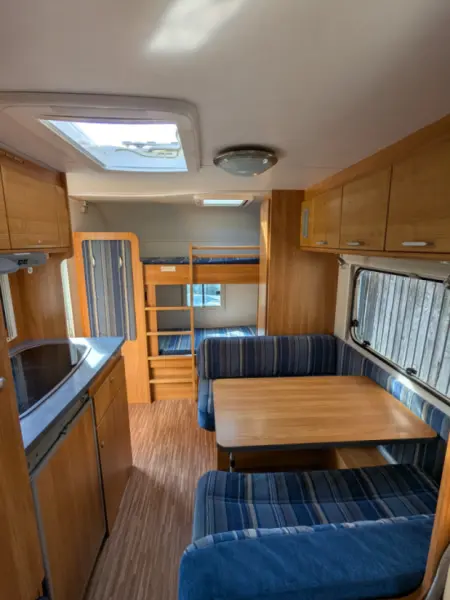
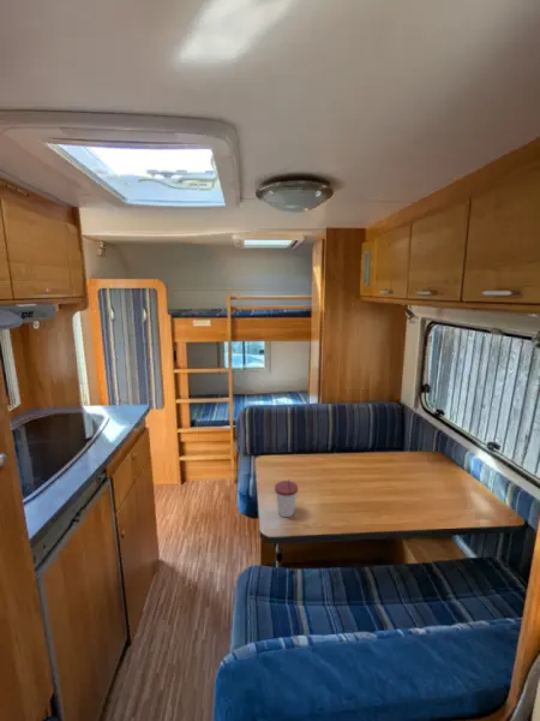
+ cup (286, 496)
